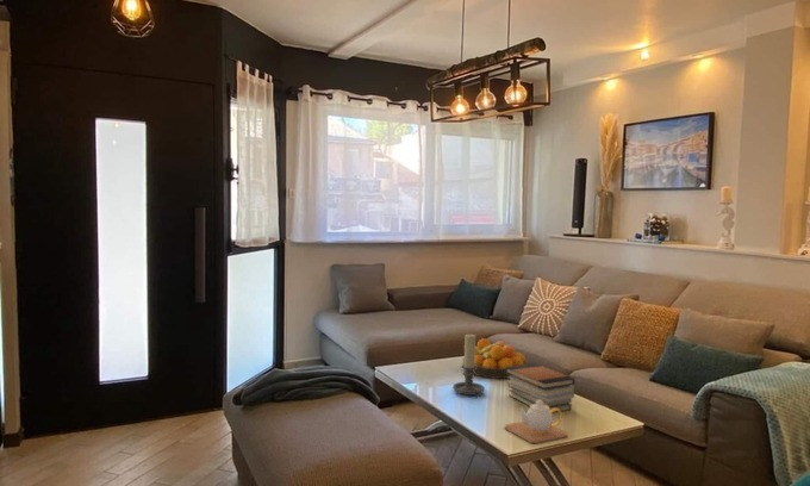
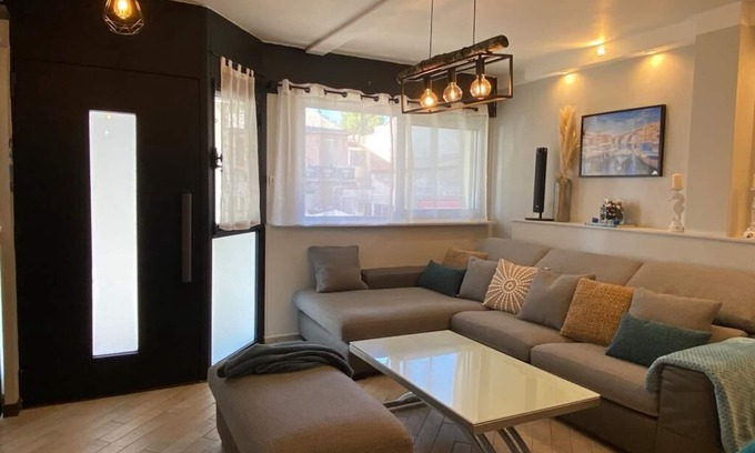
- book stack (538, 387)
- teapot (536, 415)
- fruit bowl (494, 355)
- candle holder (471, 363)
